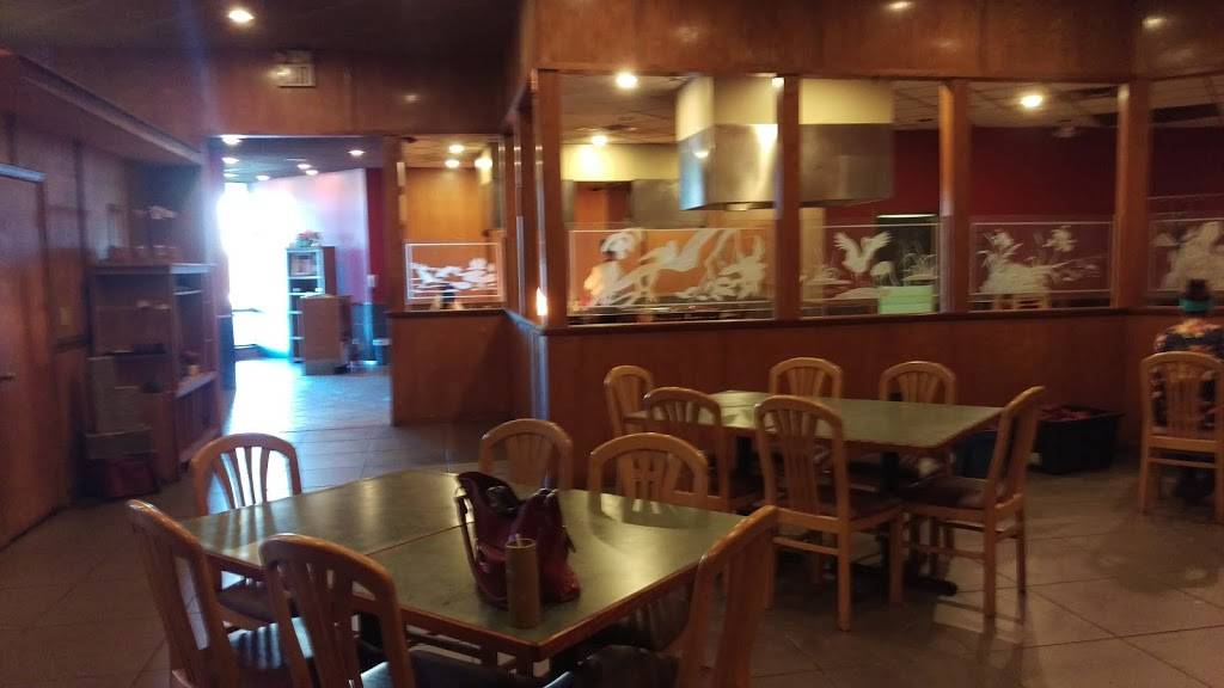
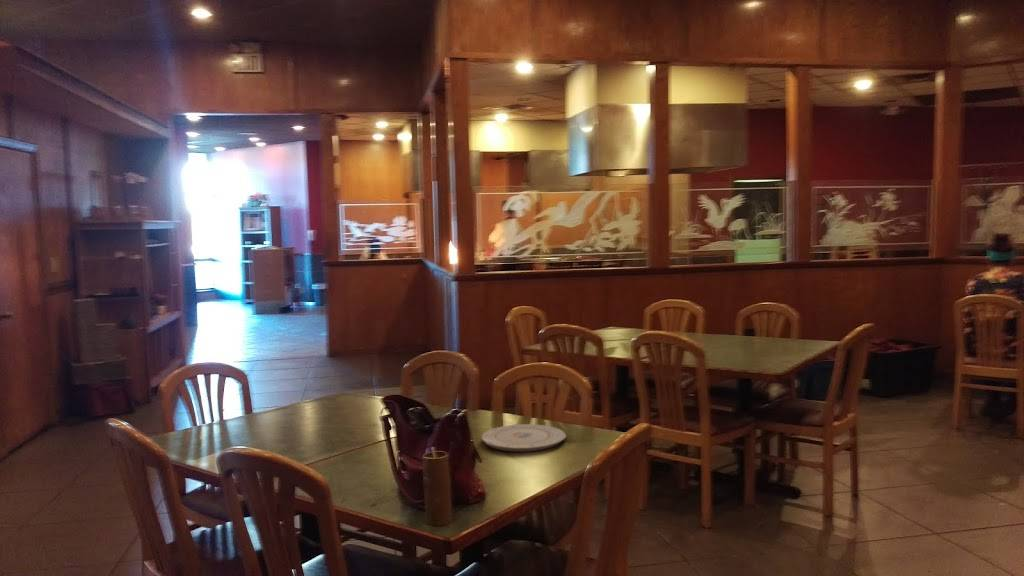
+ plate (523, 437)
